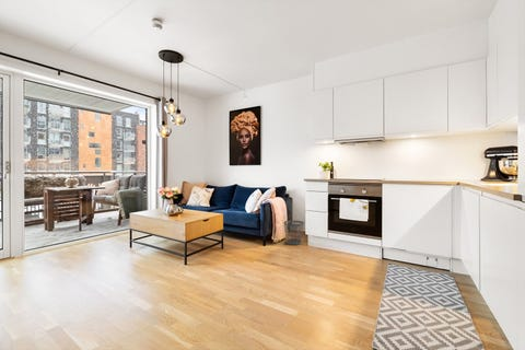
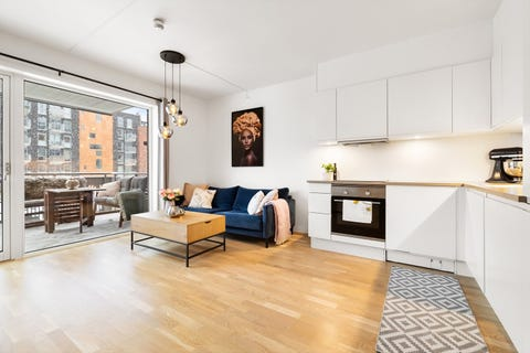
- wastebasket (293, 232)
